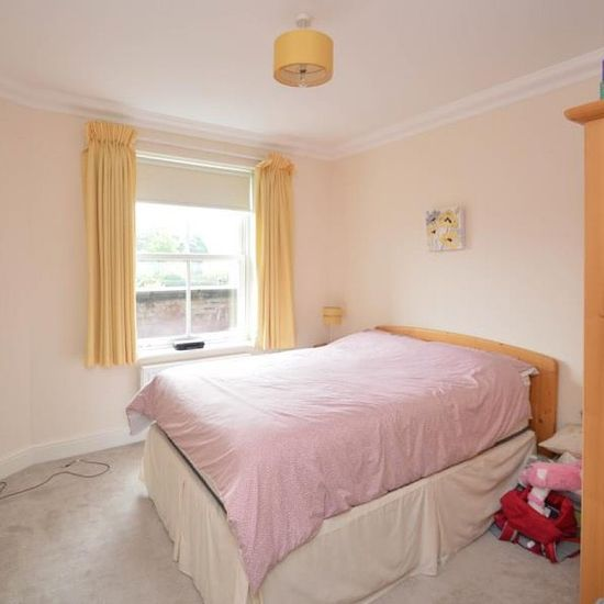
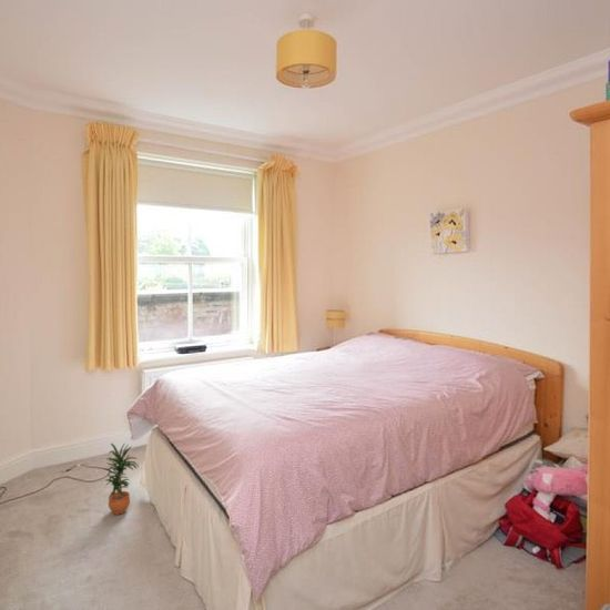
+ potted plant (121, 477)
